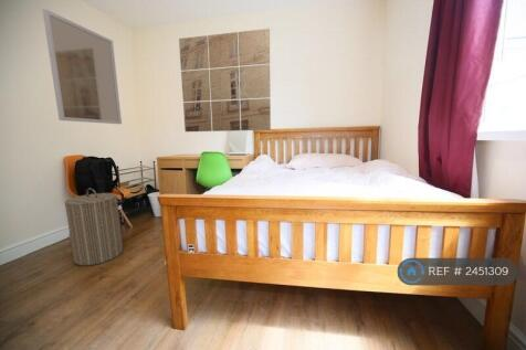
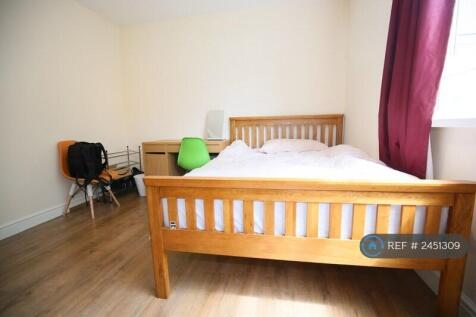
- home mirror (88, 76)
- wall art (224, 84)
- laundry hamper (95, 222)
